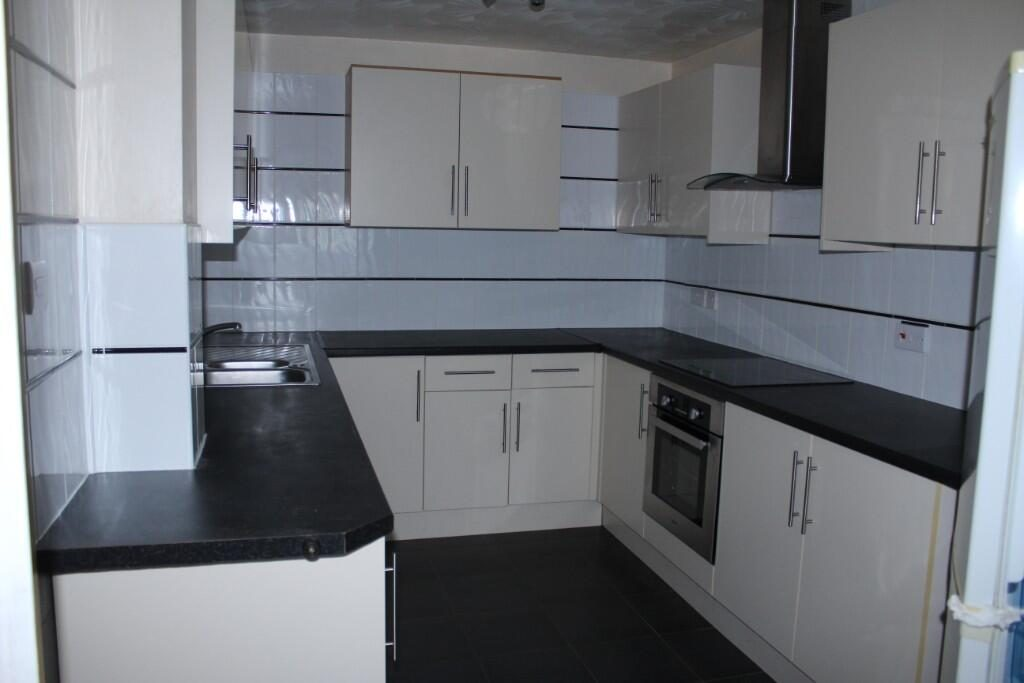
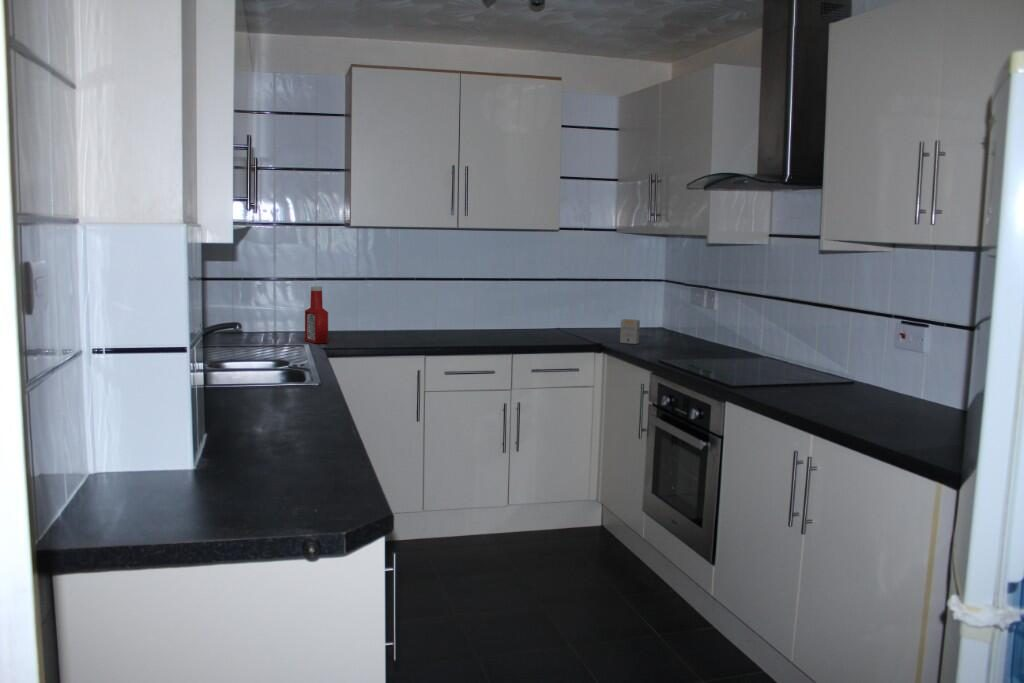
+ soap bottle (316, 314)
+ tea box (630, 331)
